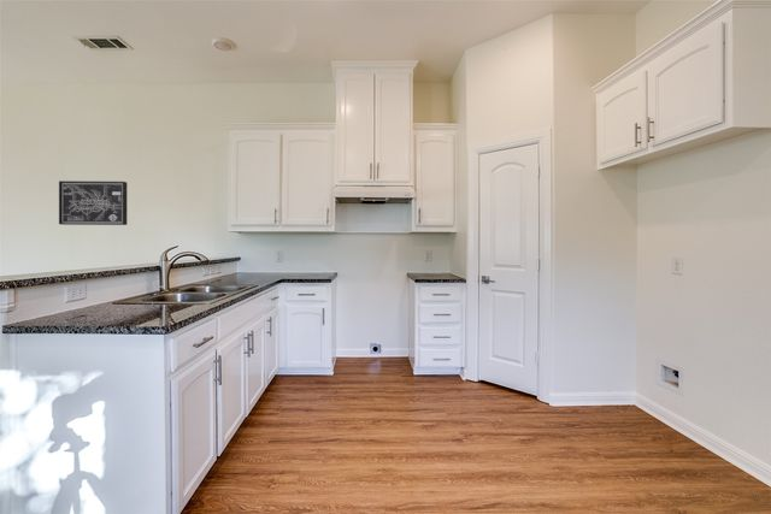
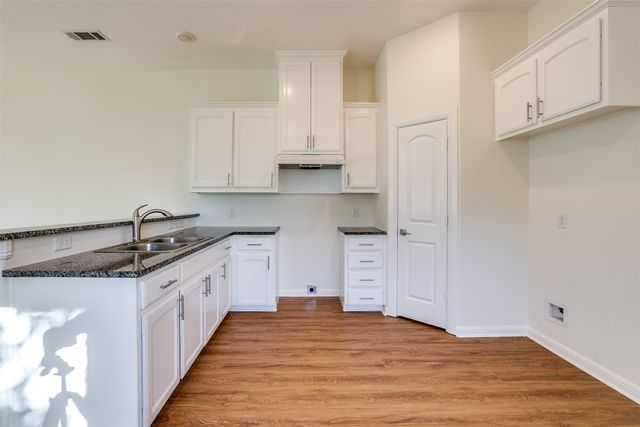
- wall art (93, 202)
